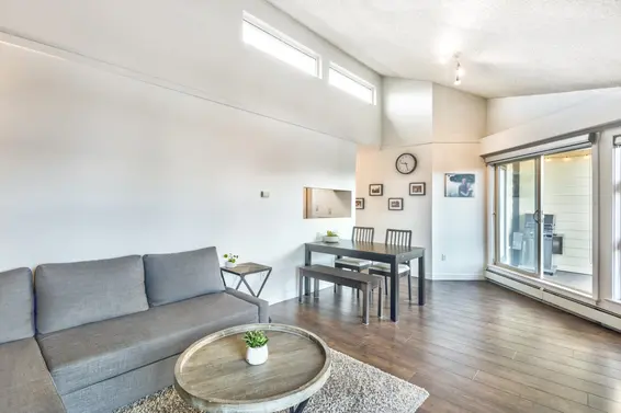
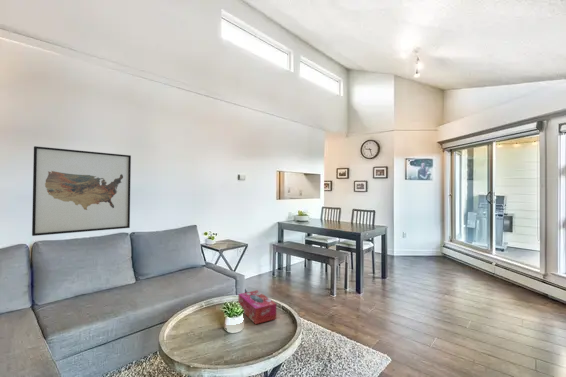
+ wall art (86, 191)
+ tissue box (256, 305)
